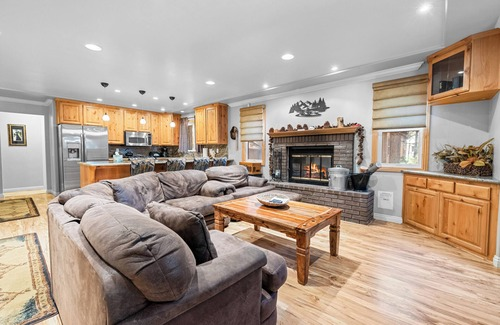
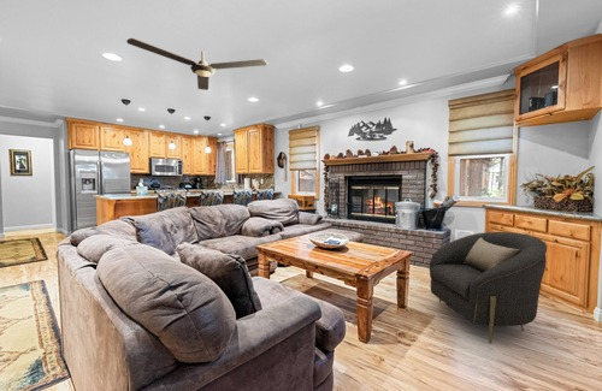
+ armchair (485, 276)
+ ceiling fan (202, 69)
